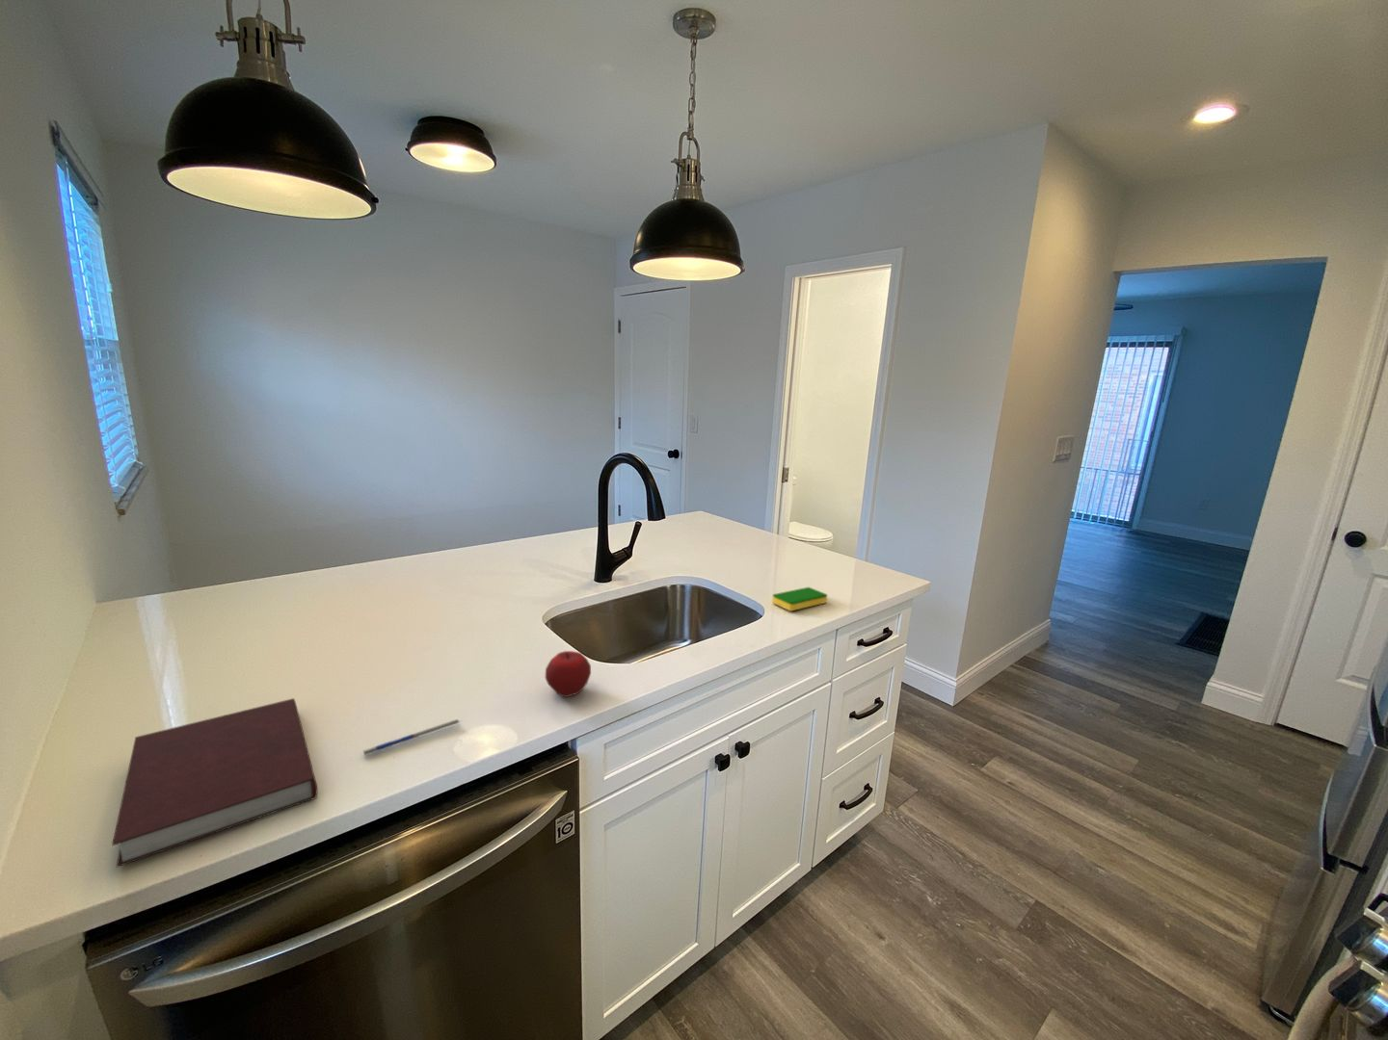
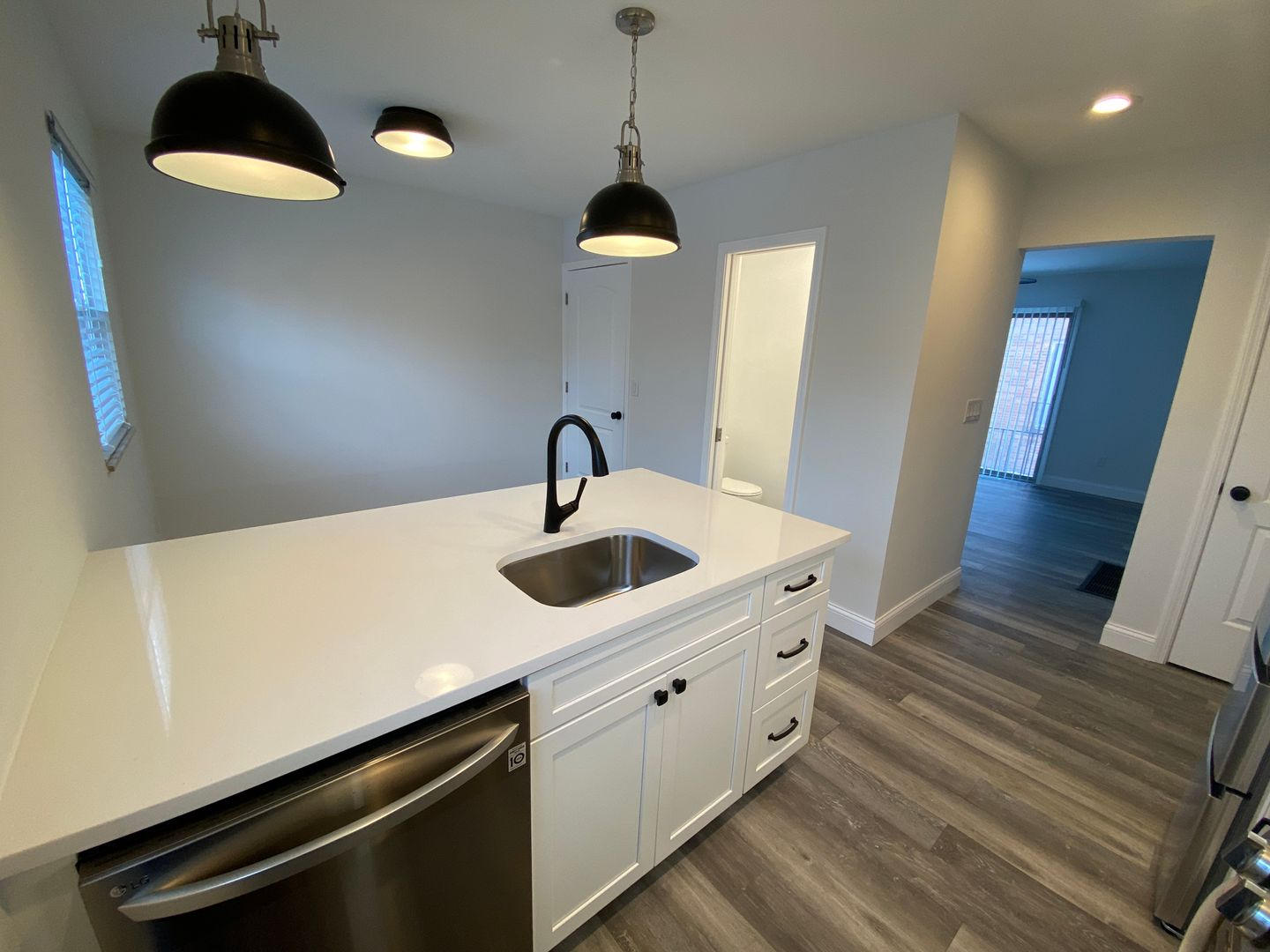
- notebook (223, 766)
- pen (414, 735)
- apple (567, 671)
- dish sponge (799, 598)
